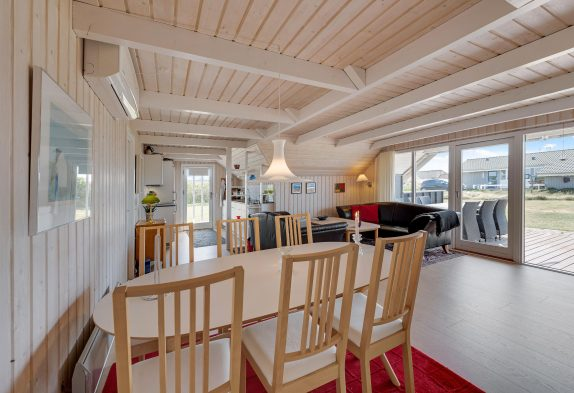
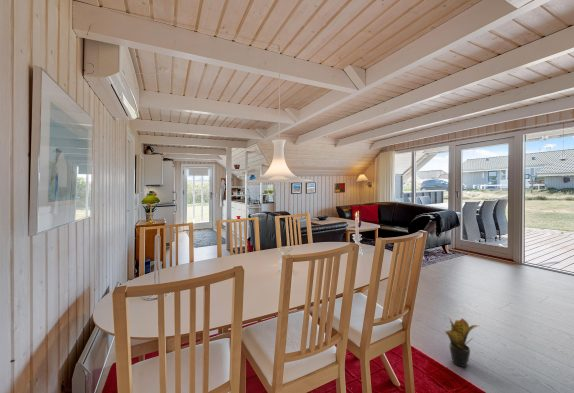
+ potted plant (459, 337)
